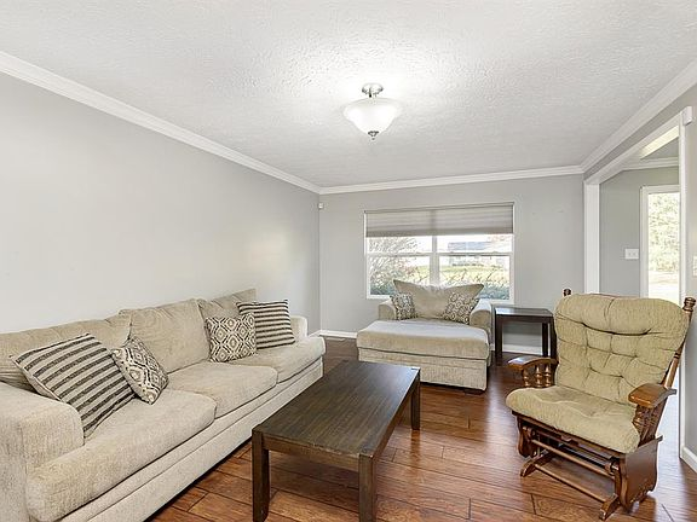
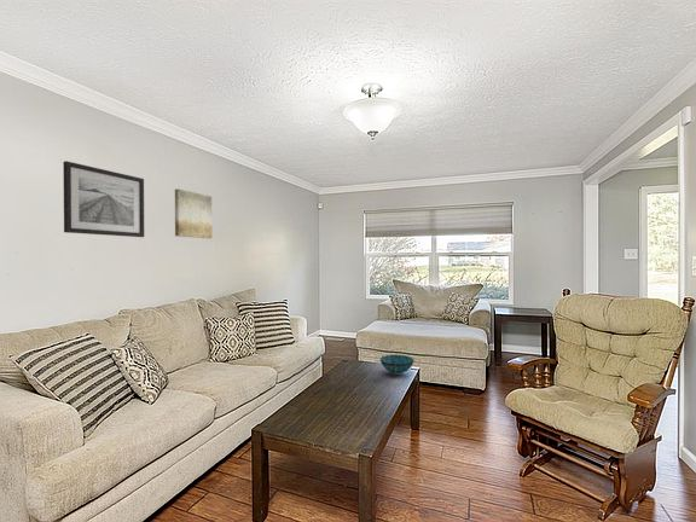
+ decorative bowl (396, 365)
+ wall art (193, 215)
+ wall art (108, 203)
